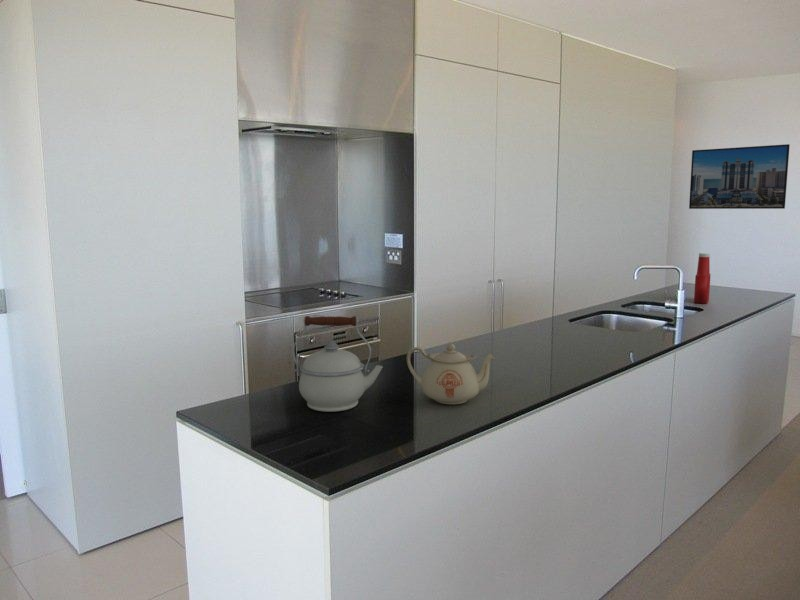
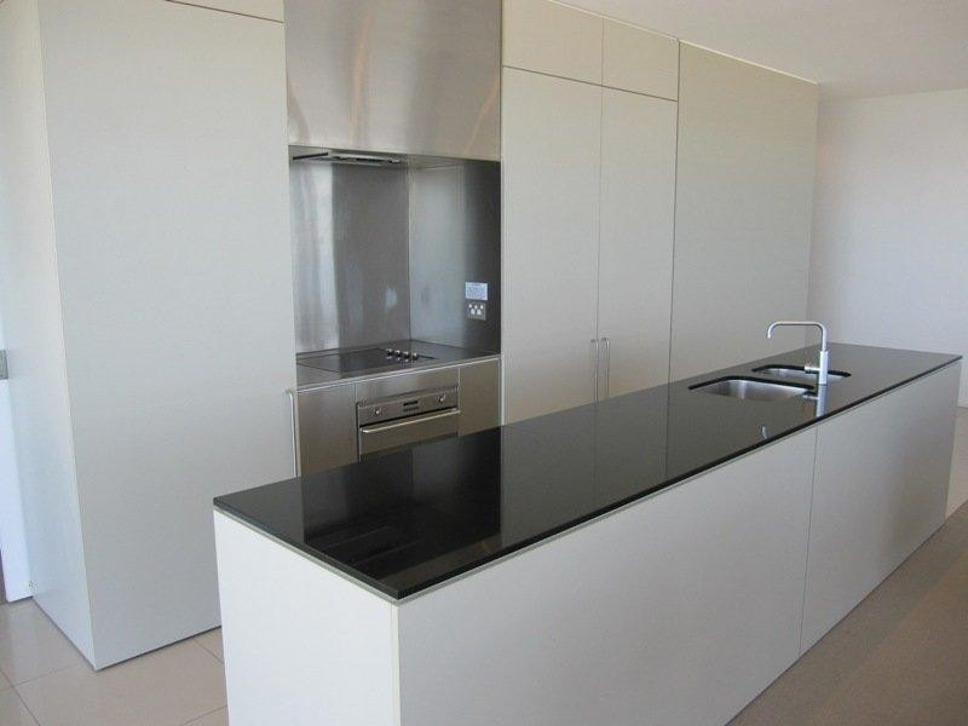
- soap bottle (702, 277)
- teapot (450, 371)
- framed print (736, 178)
- kettle (337, 360)
